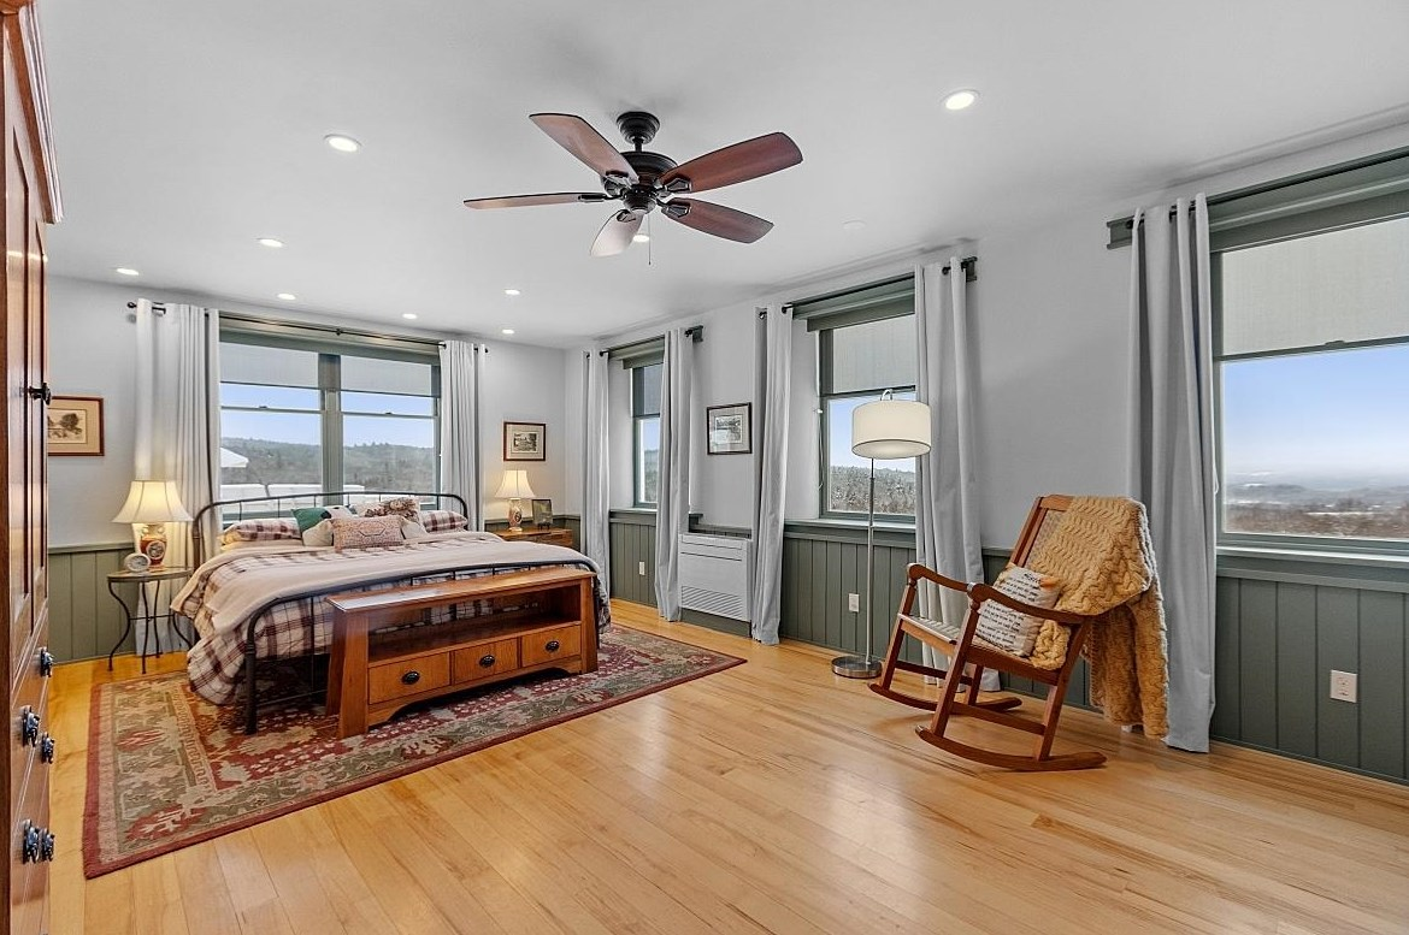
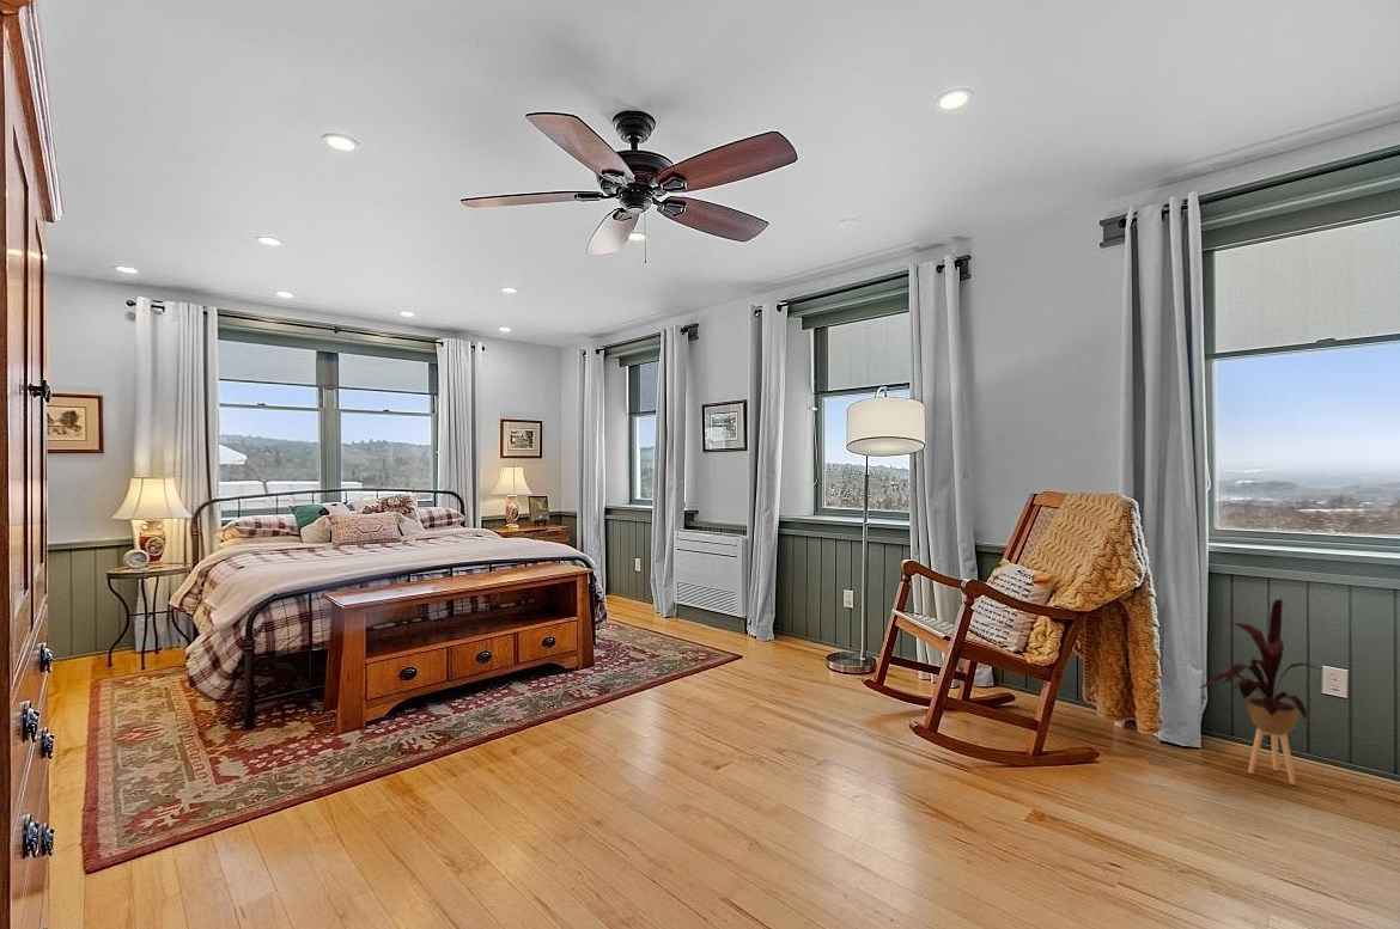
+ house plant (1259, 684)
